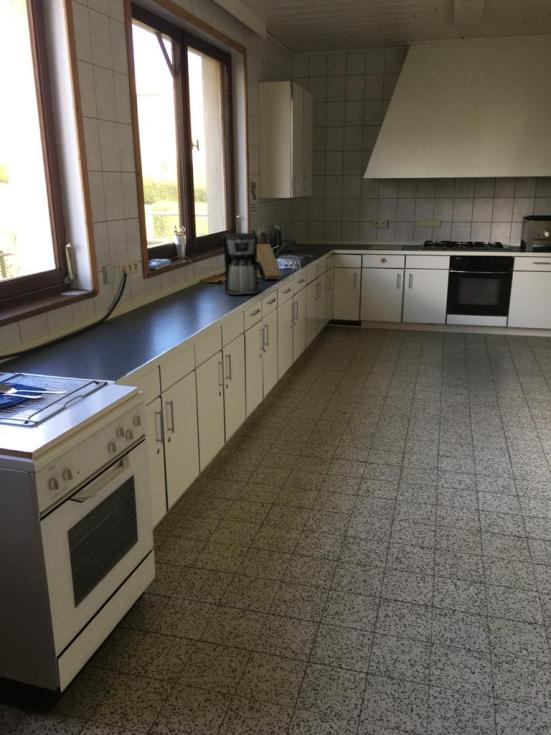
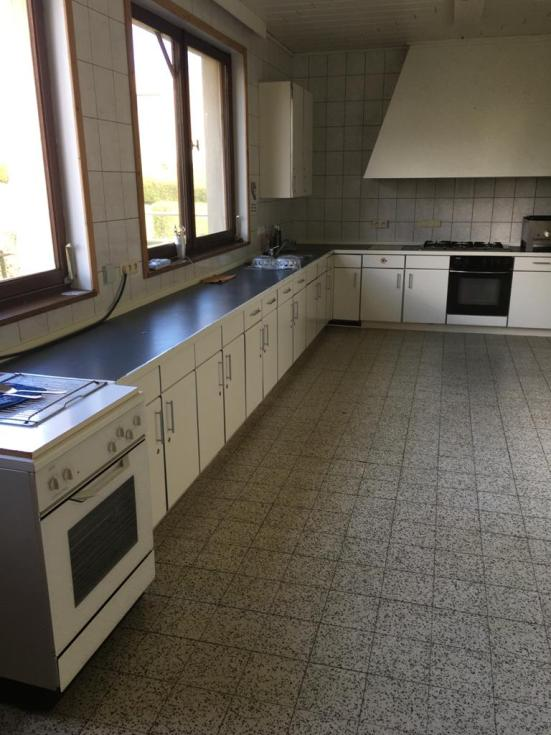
- coffee maker (244, 262)
- knife block (263, 253)
